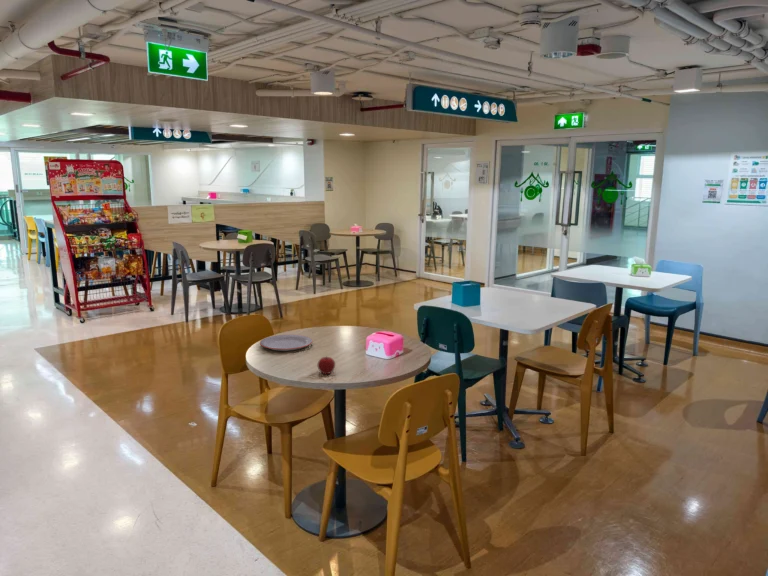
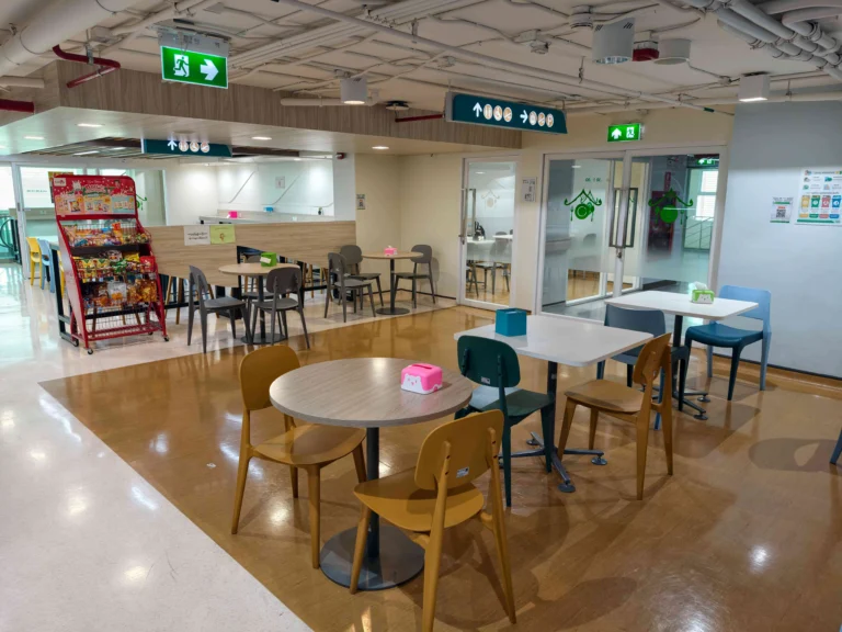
- plate (286, 343)
- apple (326, 364)
